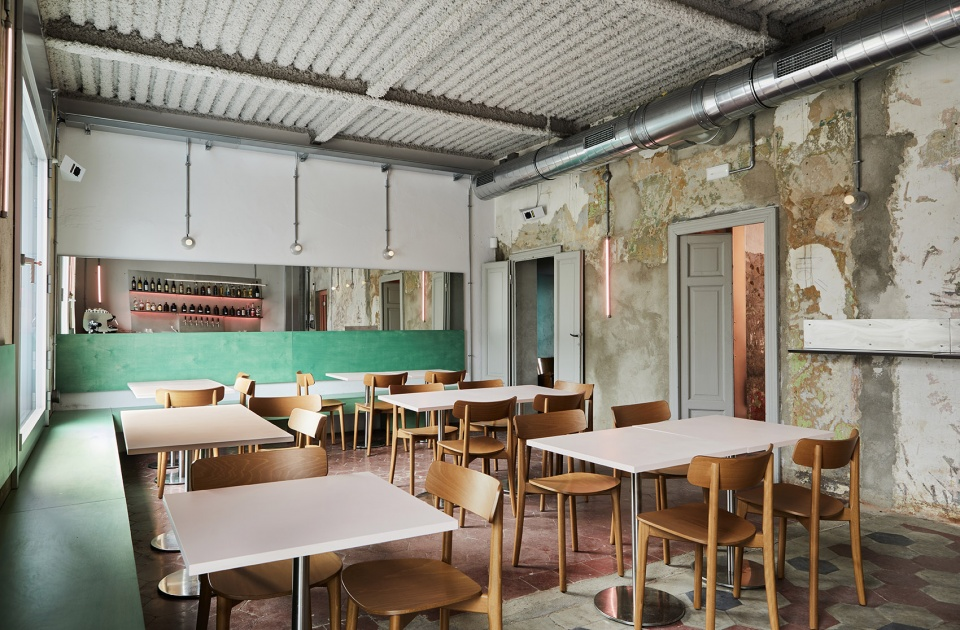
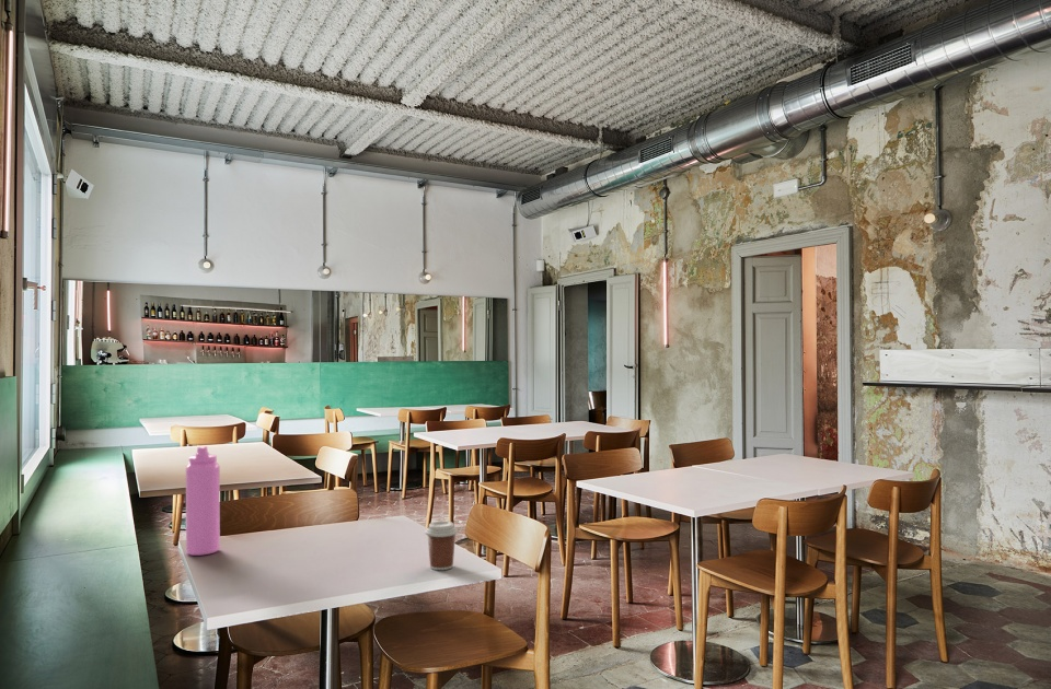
+ coffee cup (441, 545)
+ water bottle (203, 499)
